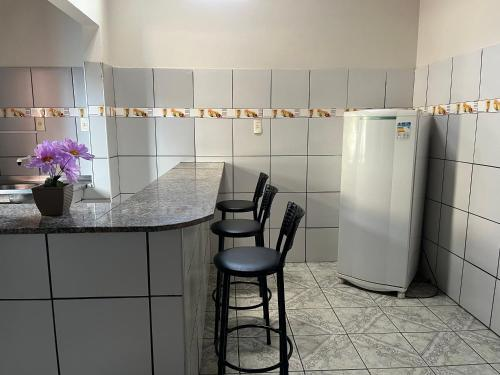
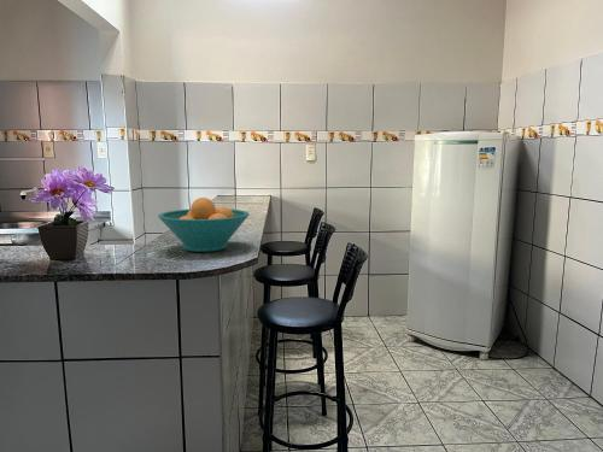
+ fruit bowl (204, 223)
